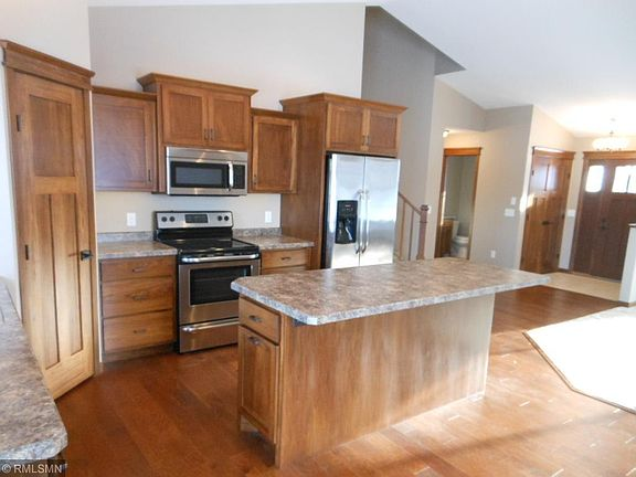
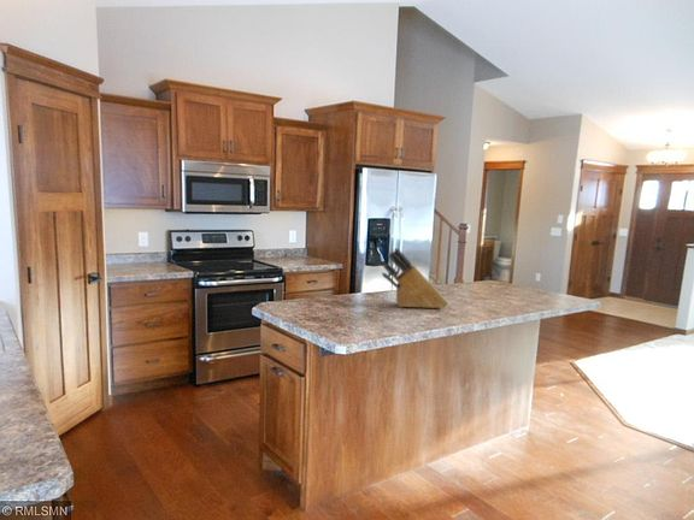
+ knife block (413, 277)
